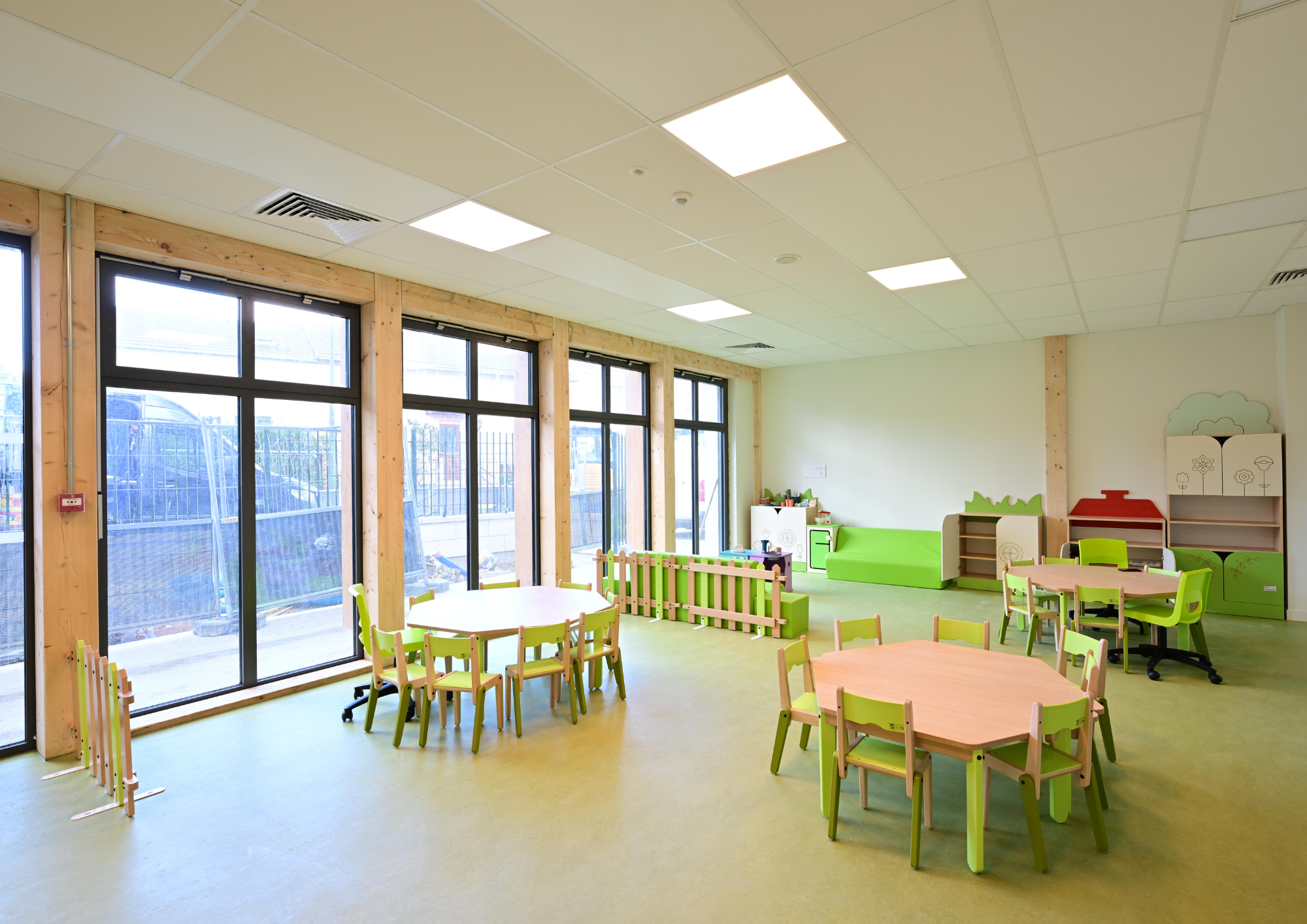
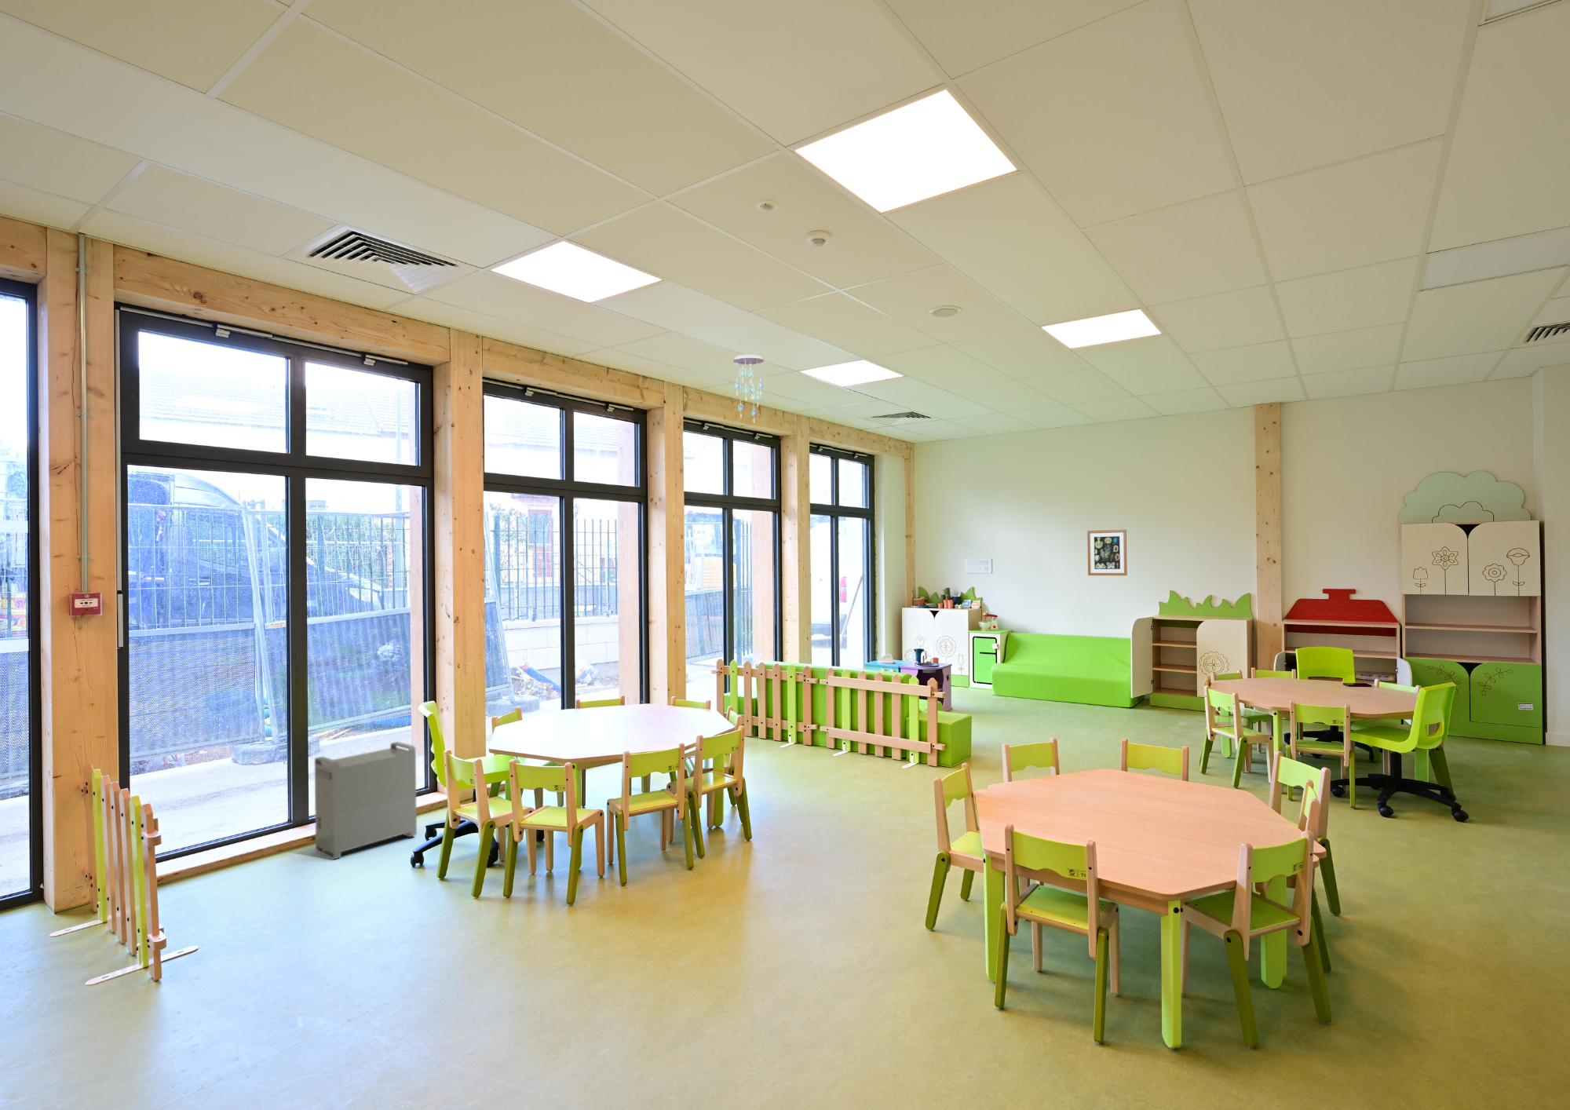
+ wall art (1106, 553)
+ ceiling mobile (748, 390)
+ storage bin (366, 798)
